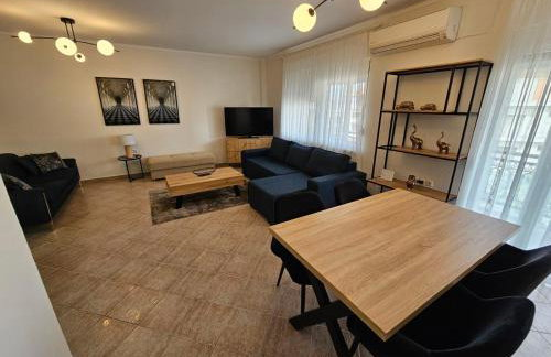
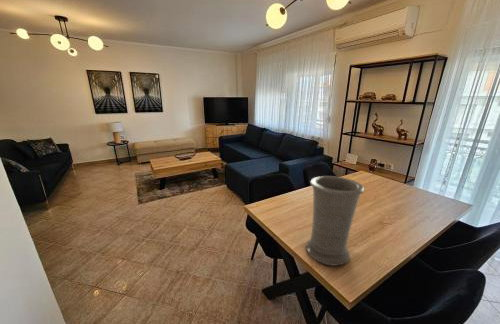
+ vase (331, 218)
